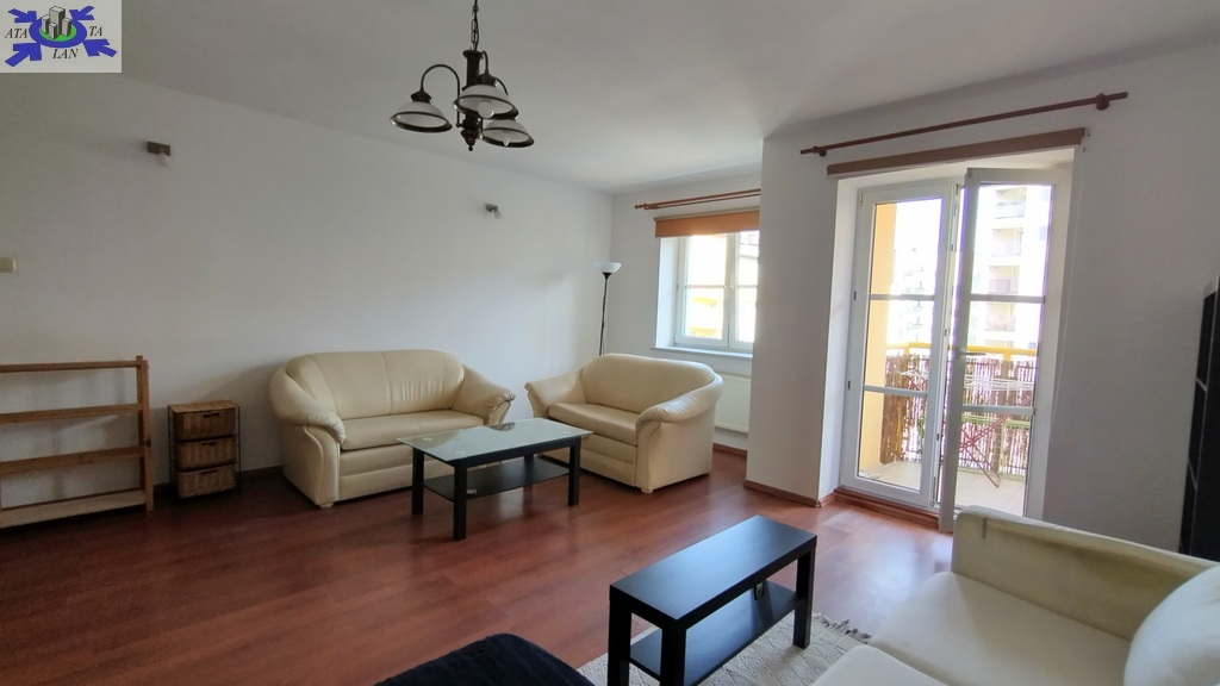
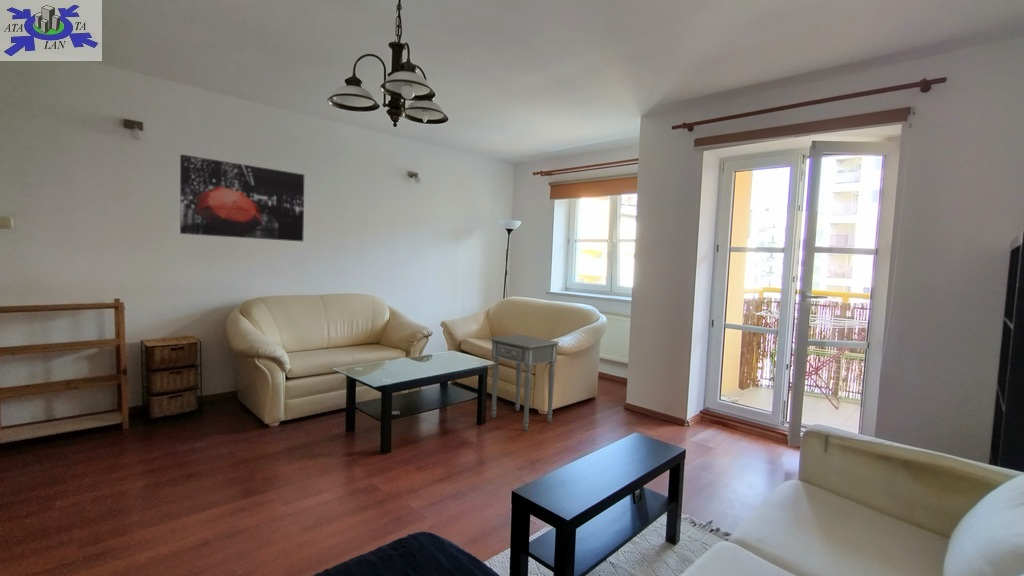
+ side table (520, 380)
+ wall art (247, 201)
